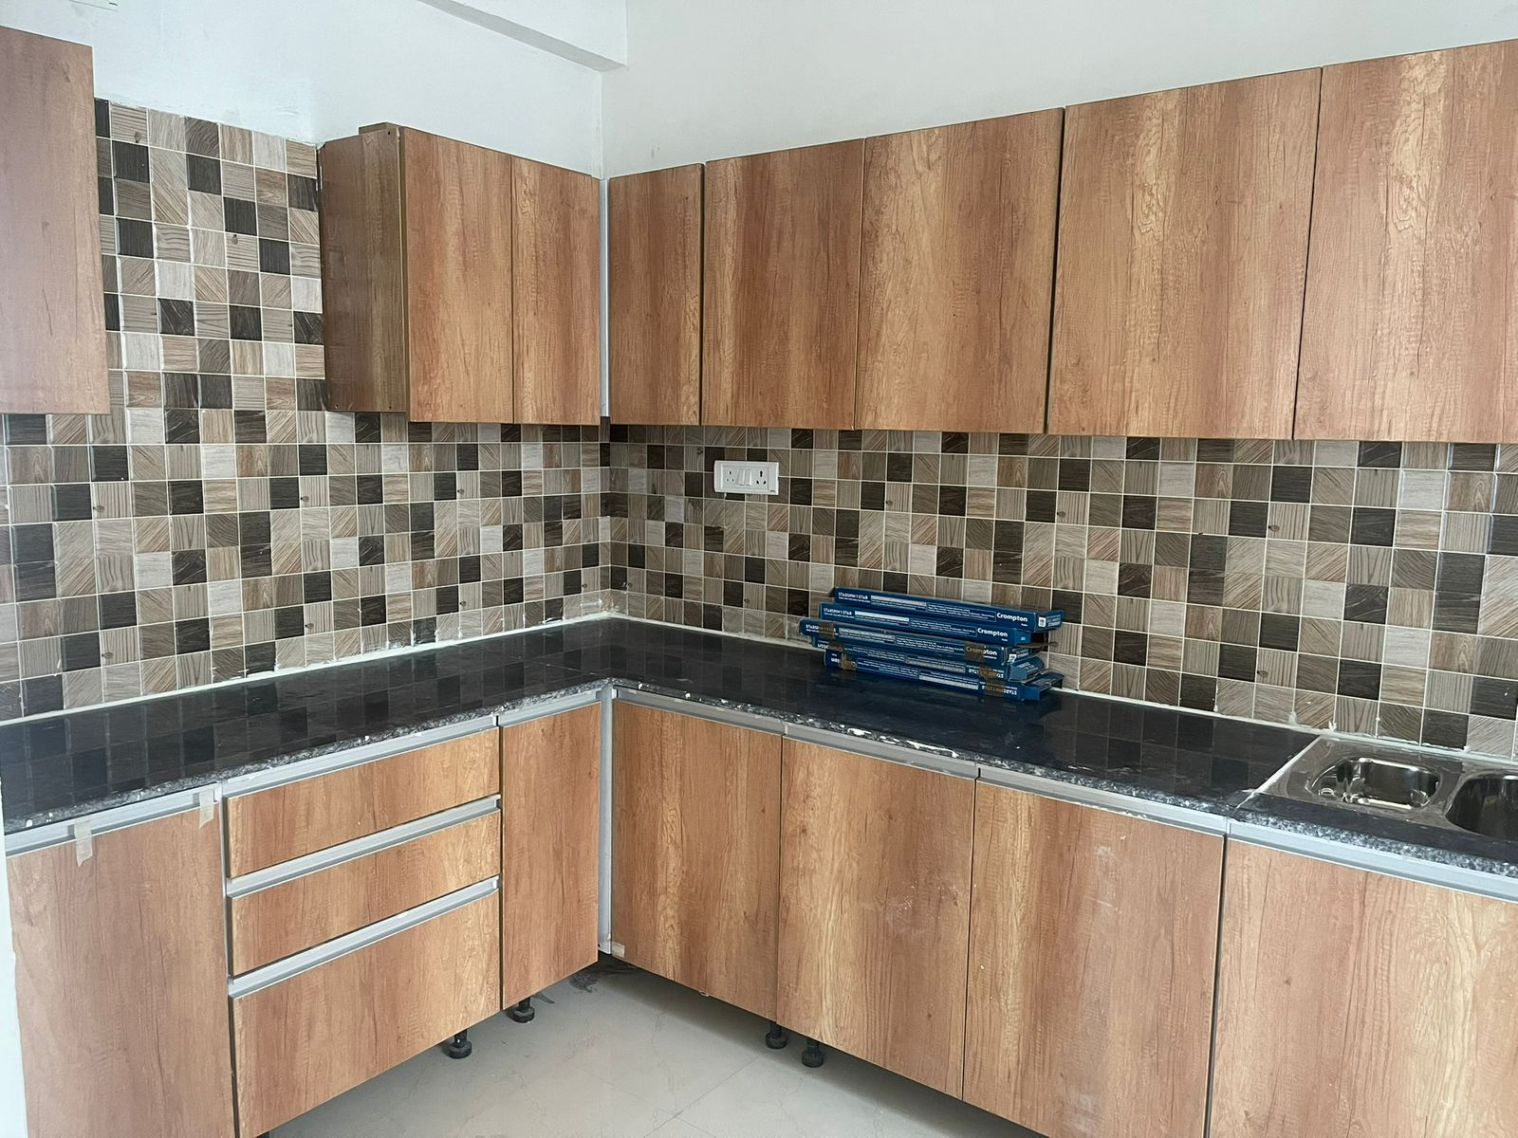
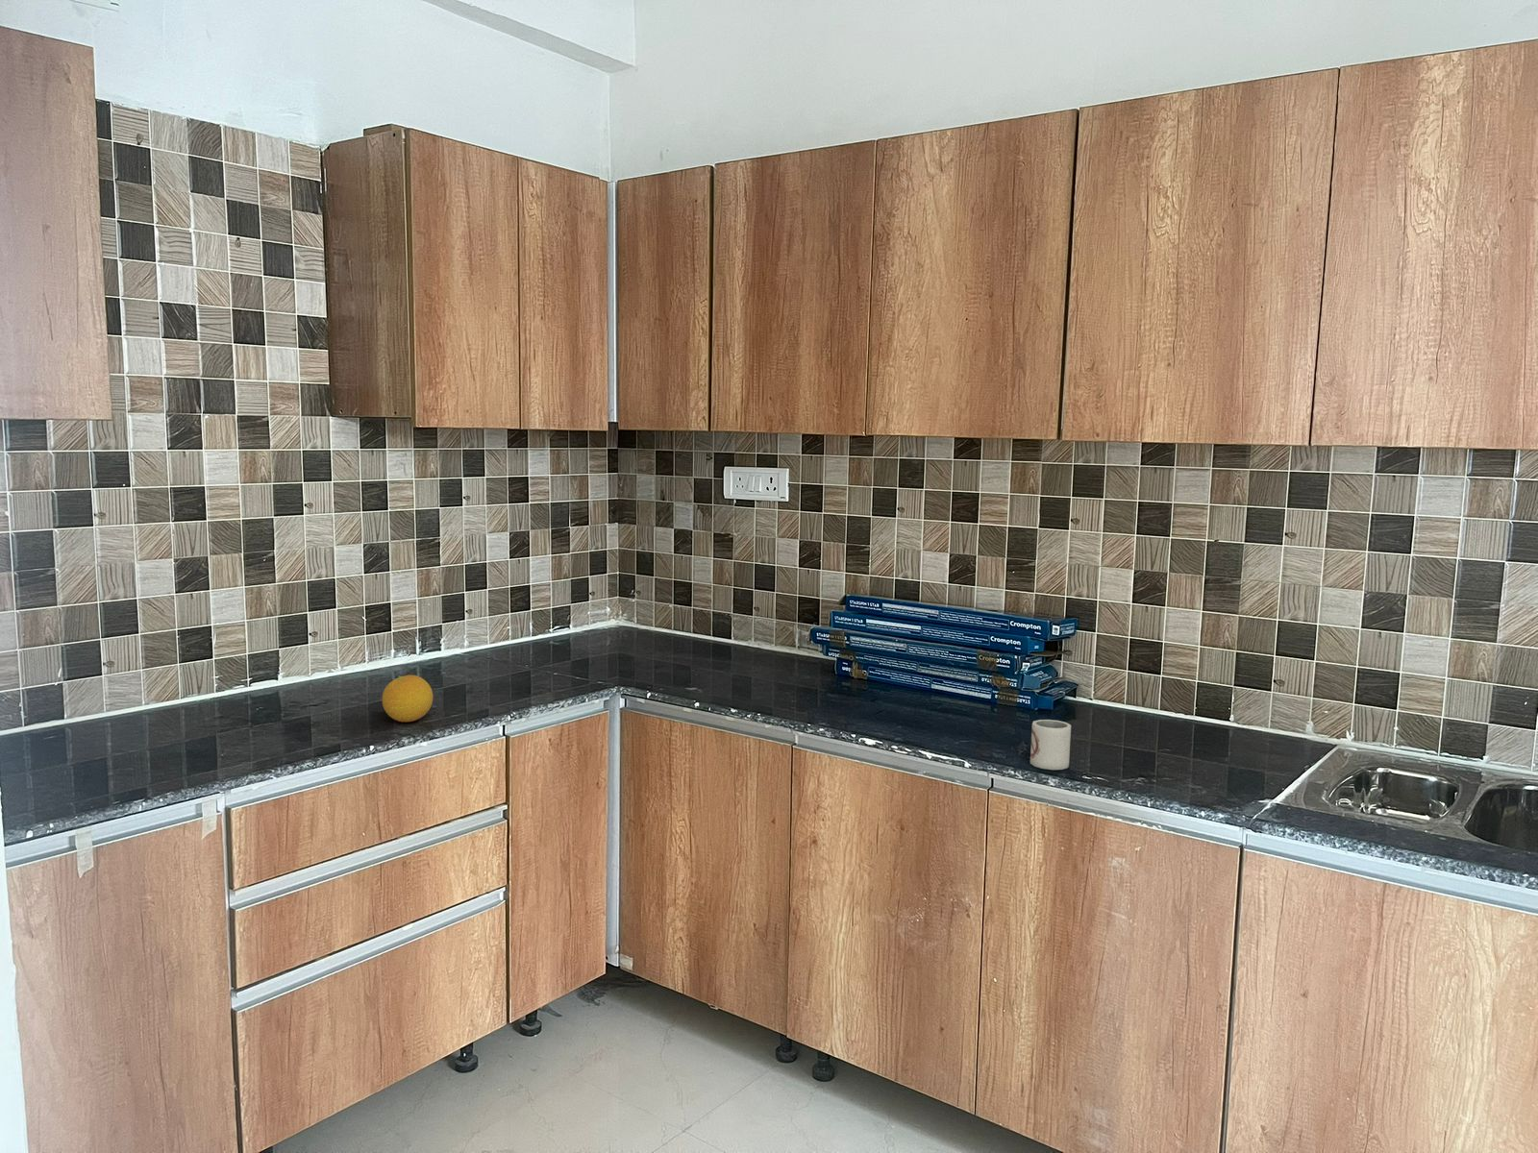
+ cup (1049, 741)
+ fruit (408, 698)
